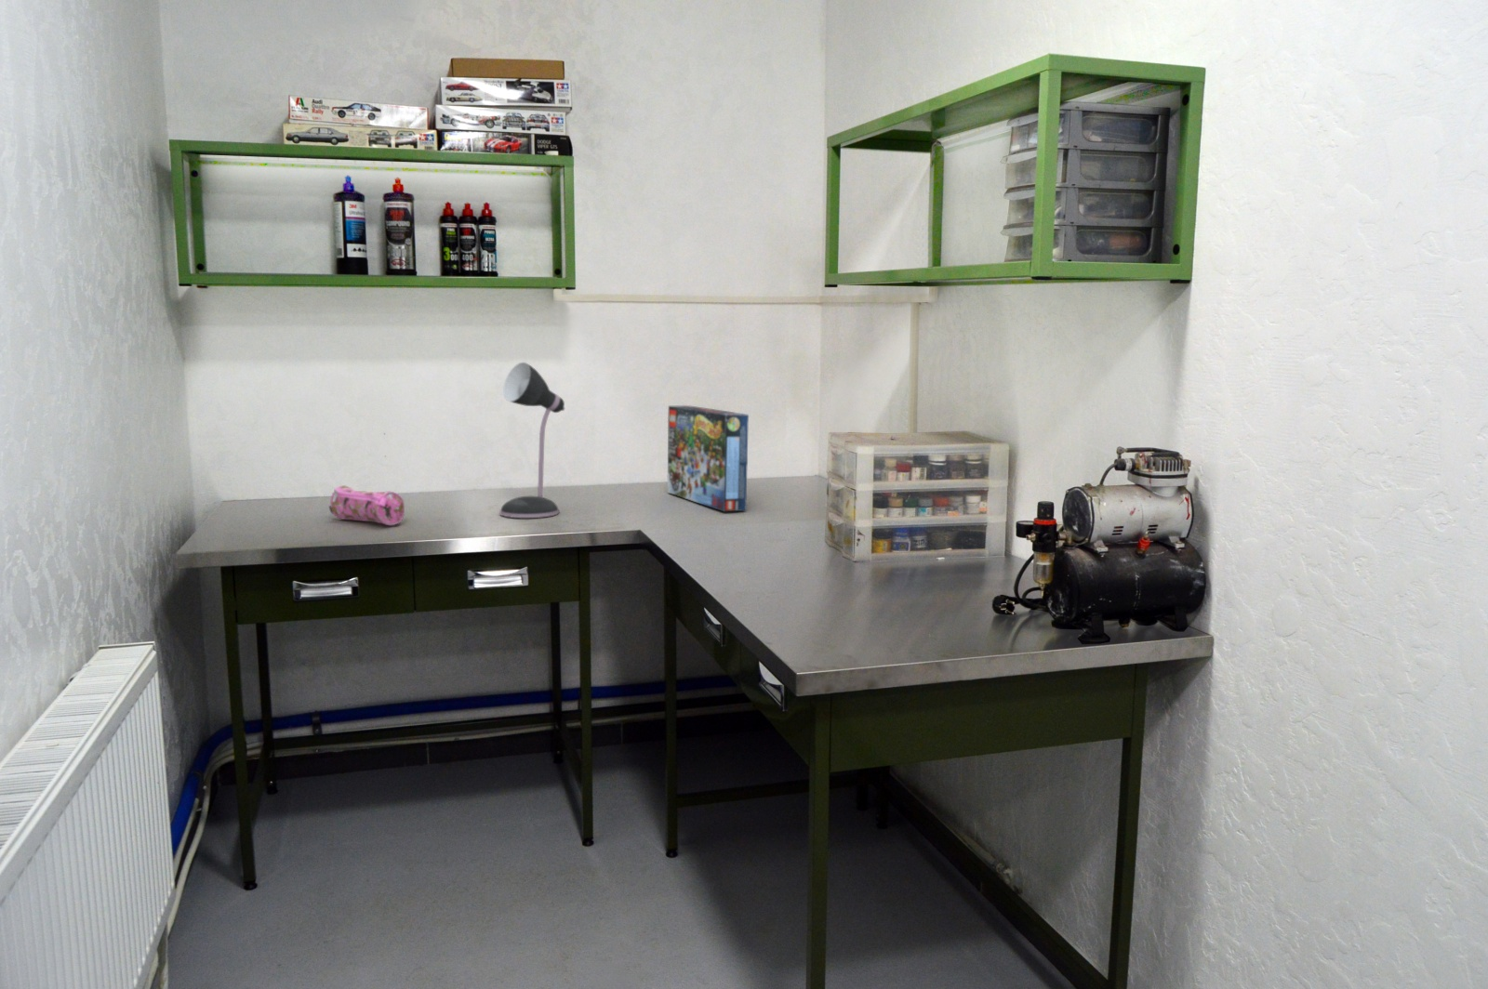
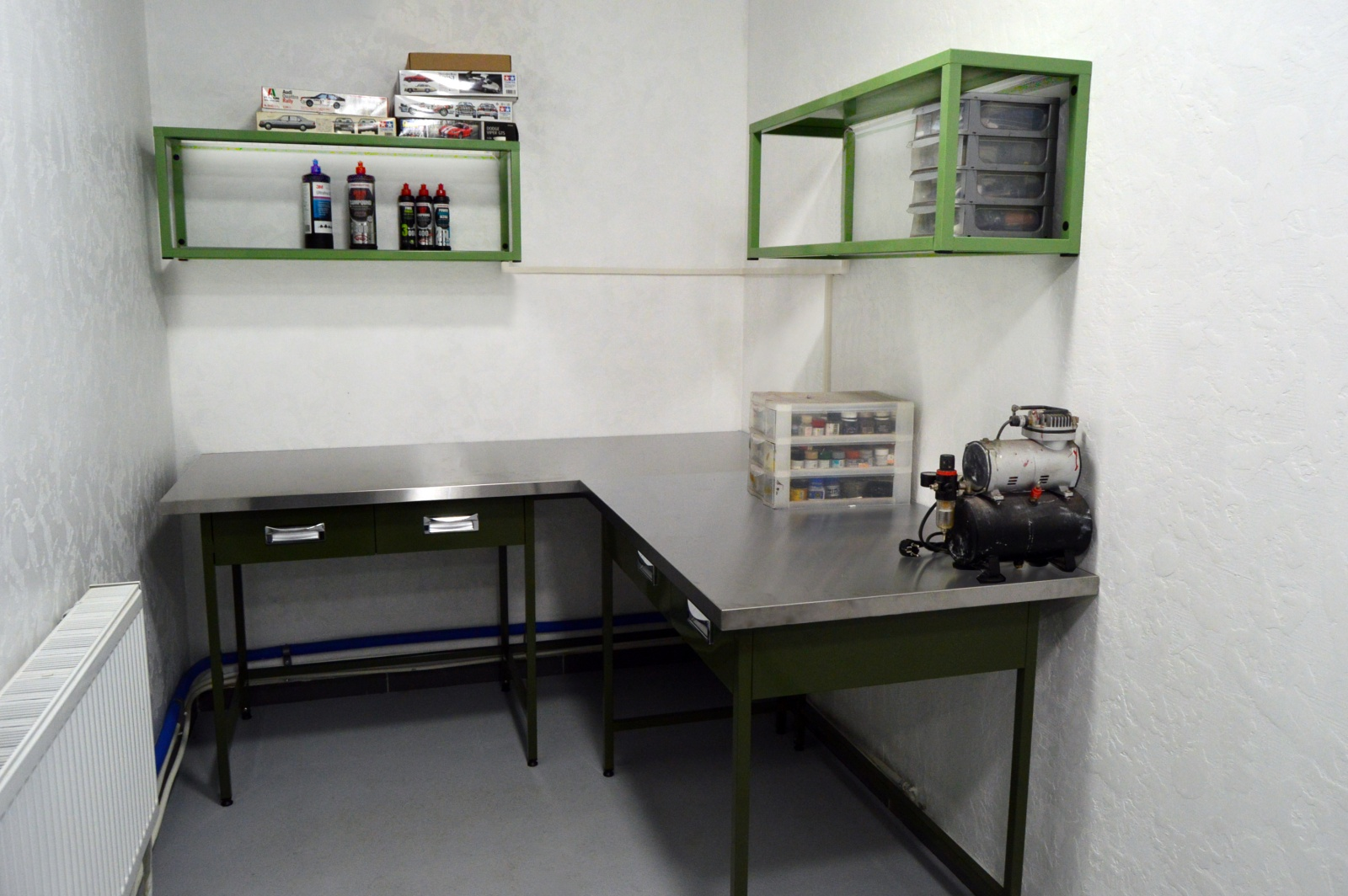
- pencil case (366, 504)
- desk lamp (540, 438)
- box (705, 456)
